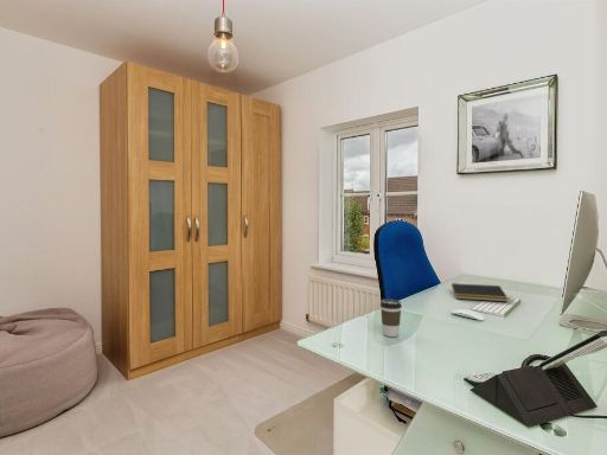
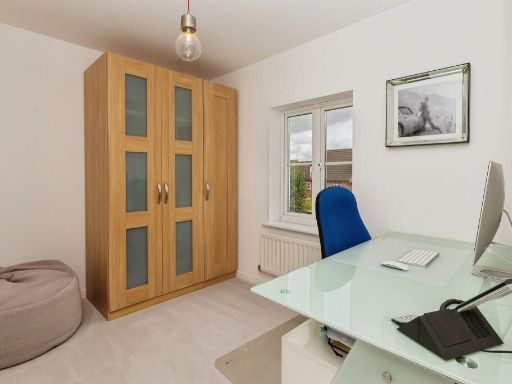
- coffee cup (390, 318)
- notepad (478, 291)
